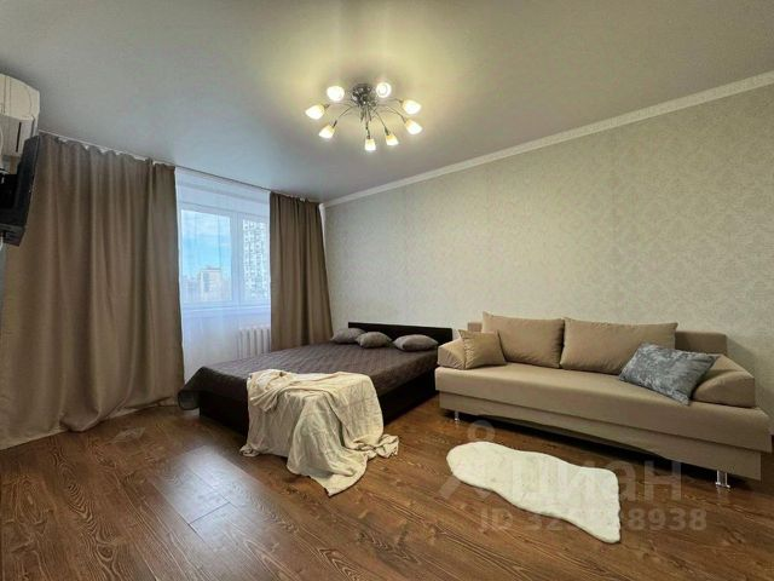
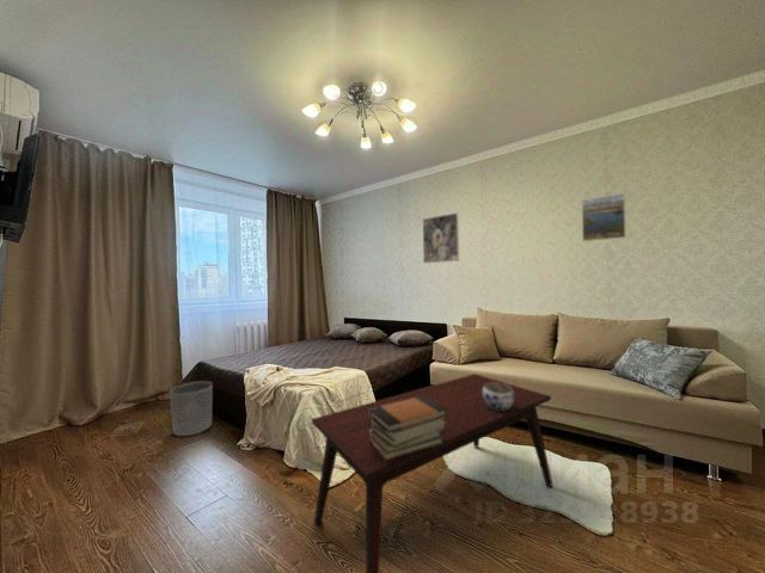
+ jar (497, 395)
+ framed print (602, 217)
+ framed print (440, 239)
+ coffee table (440, 454)
+ book stack (406, 424)
+ waste bin (191, 407)
